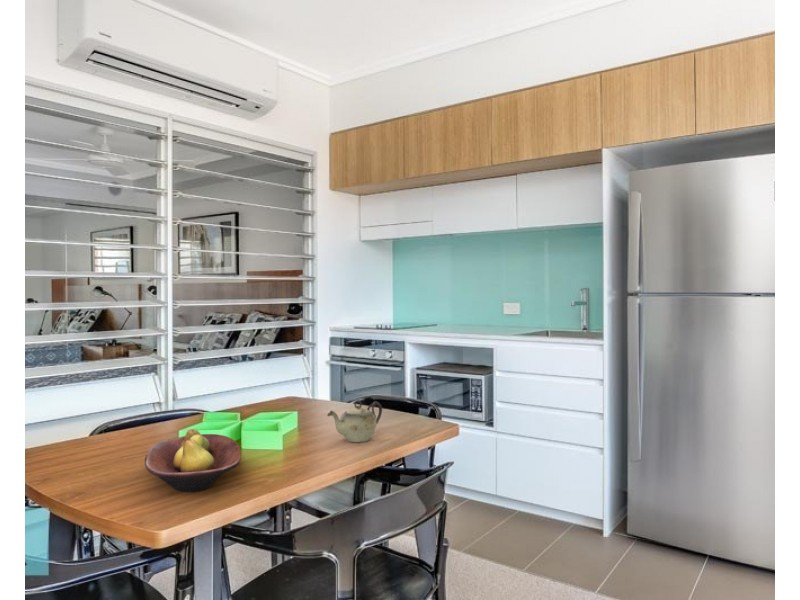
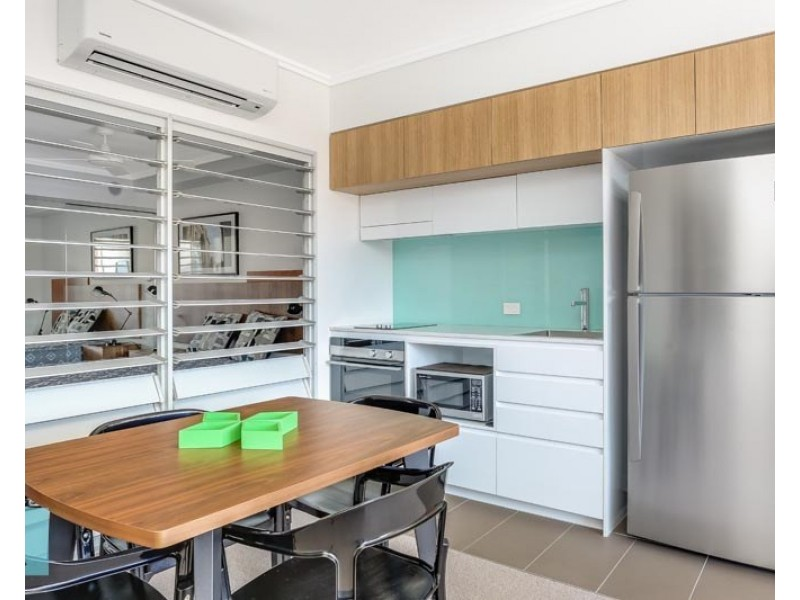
- teapot (355, 420)
- fruit bowl (194, 454)
